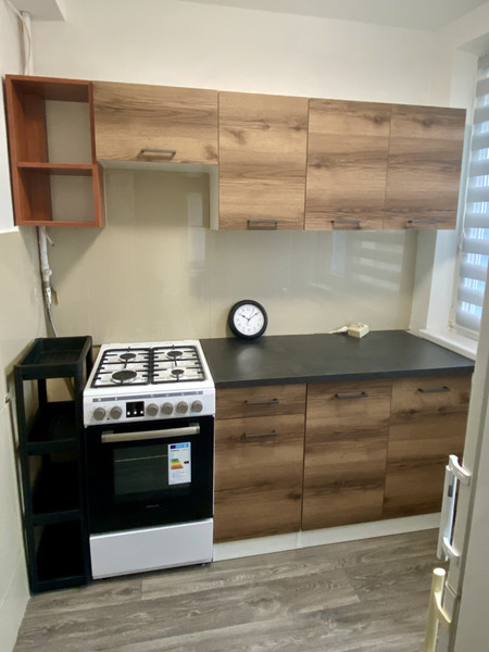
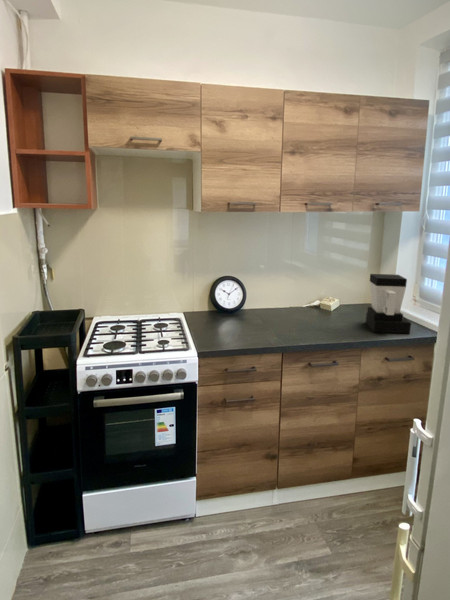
+ coffee maker (391, 303)
